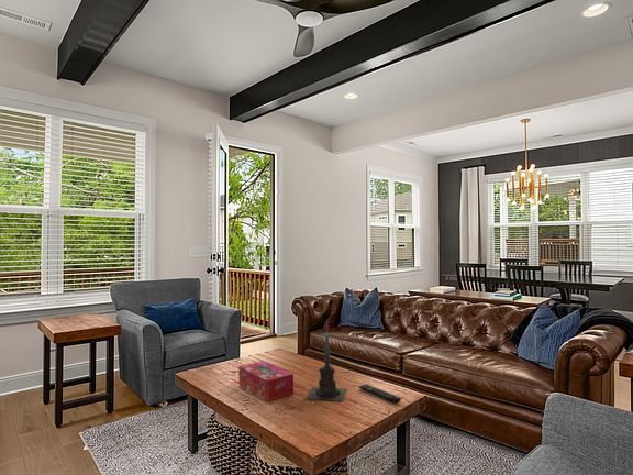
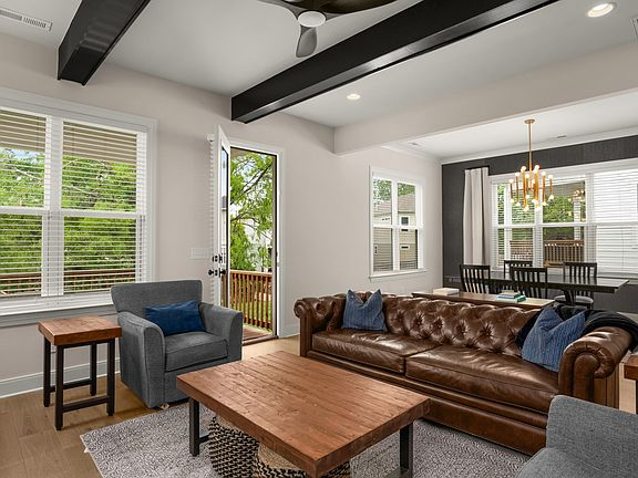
- candle holder (326, 358)
- tissue box (265, 379)
- remote control (379, 393)
